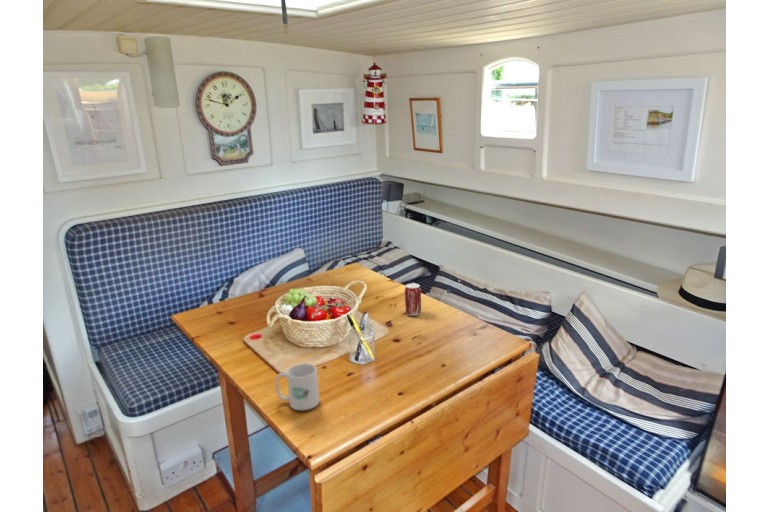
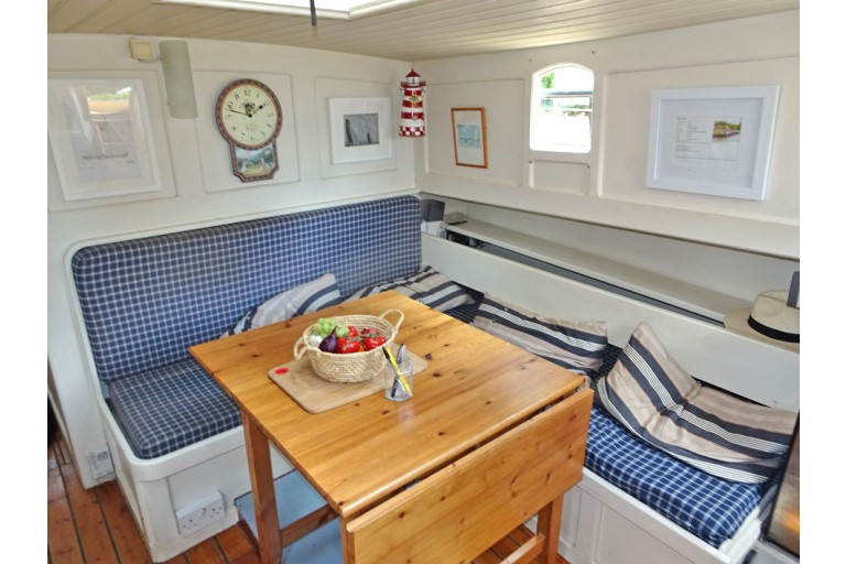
- mug (296, 386)
- beverage can (413, 299)
